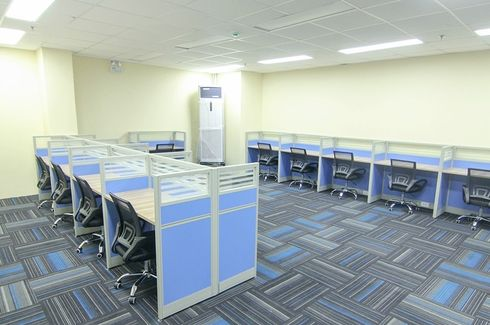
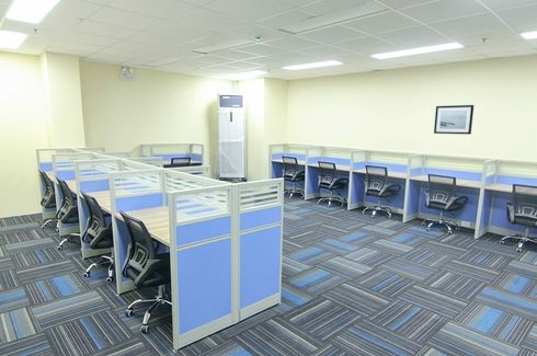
+ wall art (453, 119)
